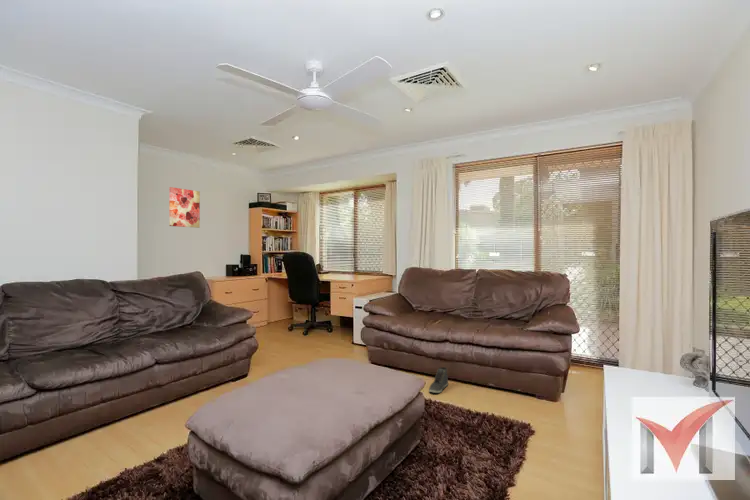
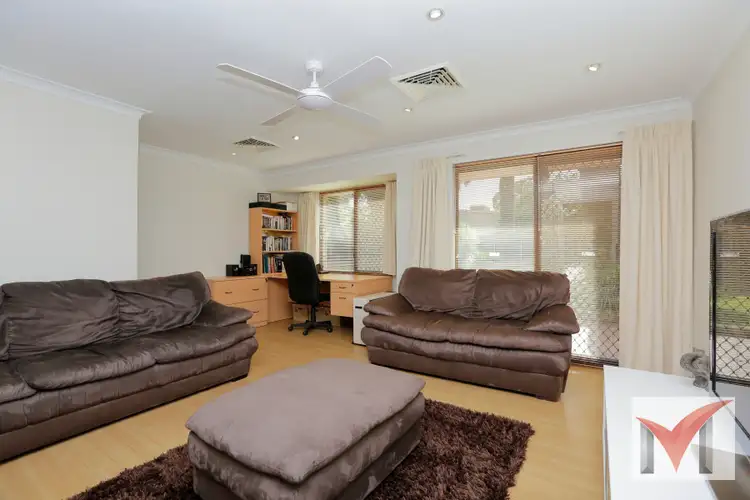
- wall art (184, 208)
- sneaker (437, 379)
